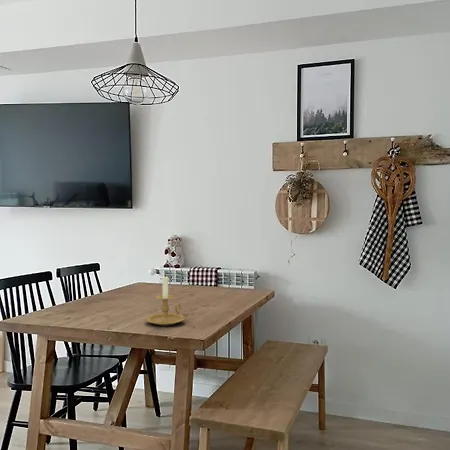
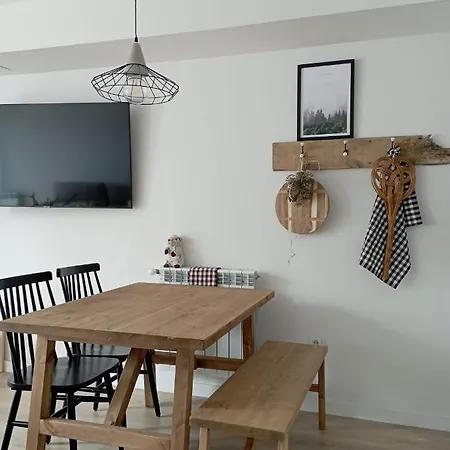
- candle holder (167, 298)
